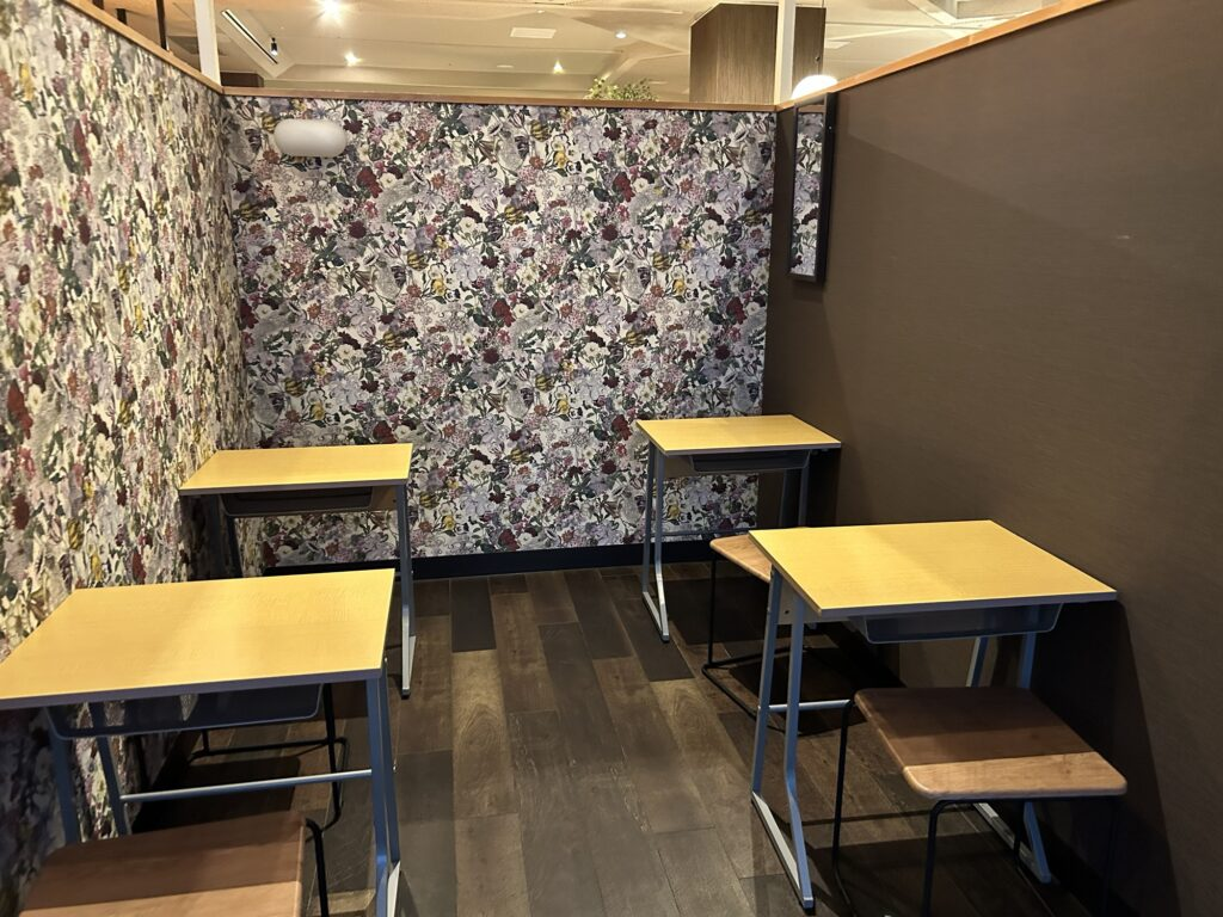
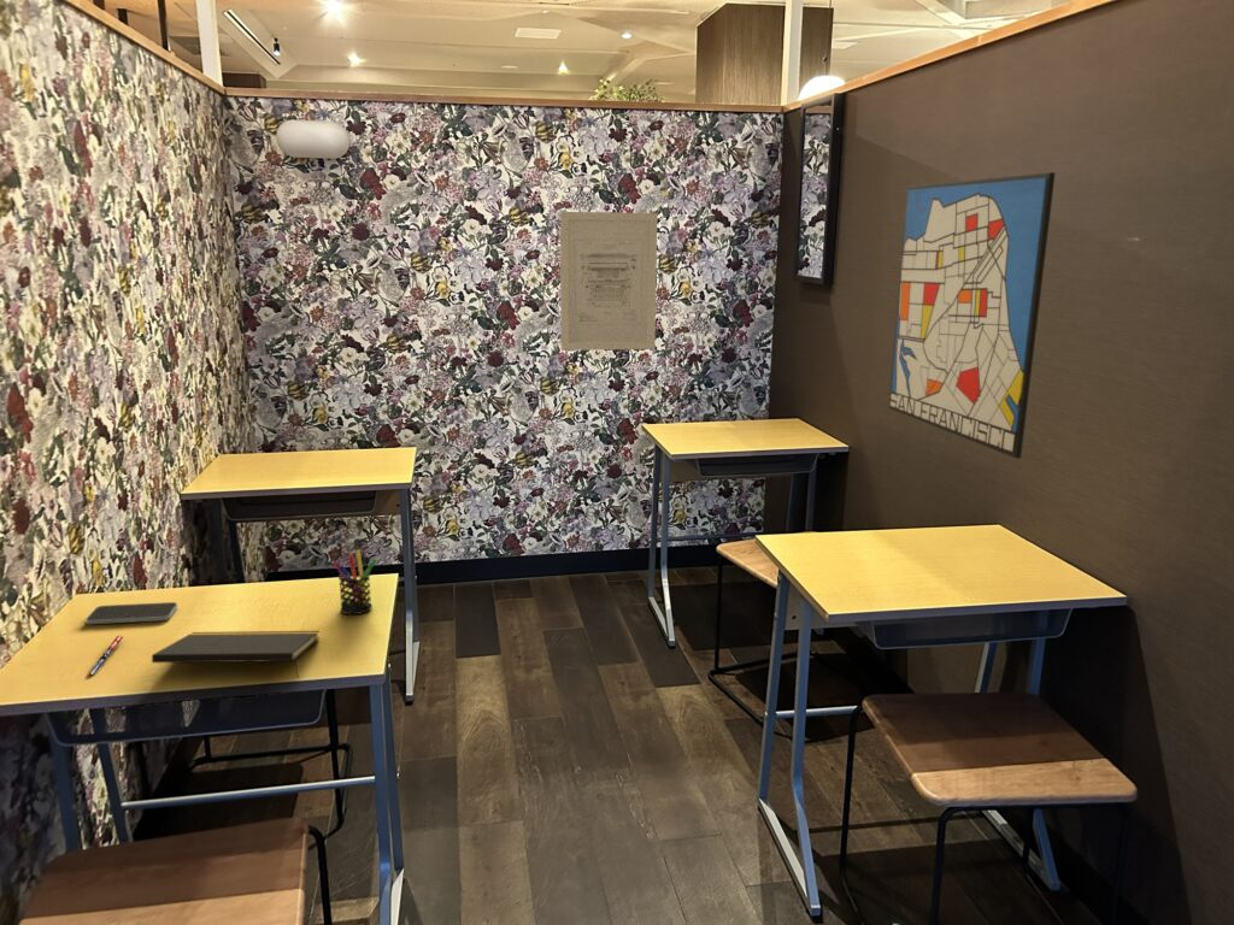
+ pen (106, 654)
+ wall art (958, 308)
+ smartphone (133, 612)
+ wall art (609, 282)
+ pen holder (358, 579)
+ notepad (240, 646)
